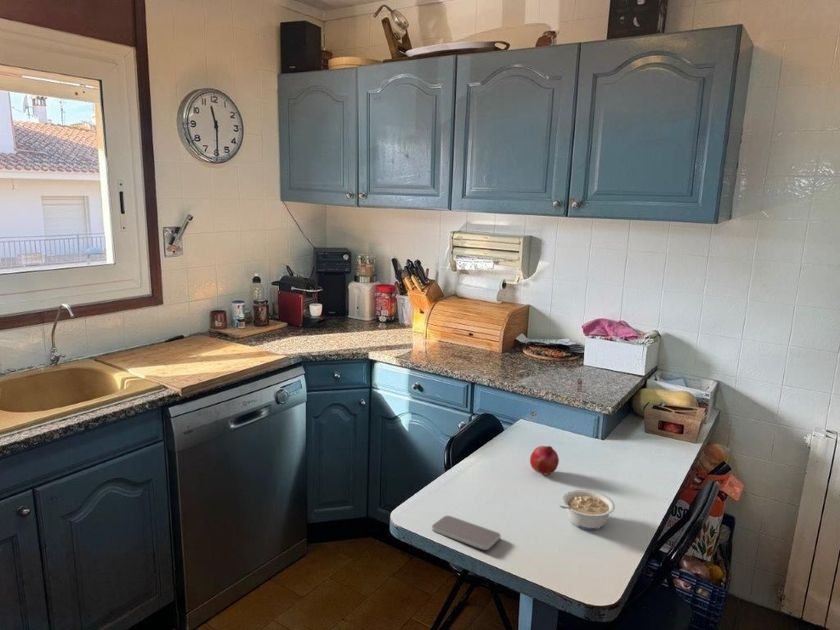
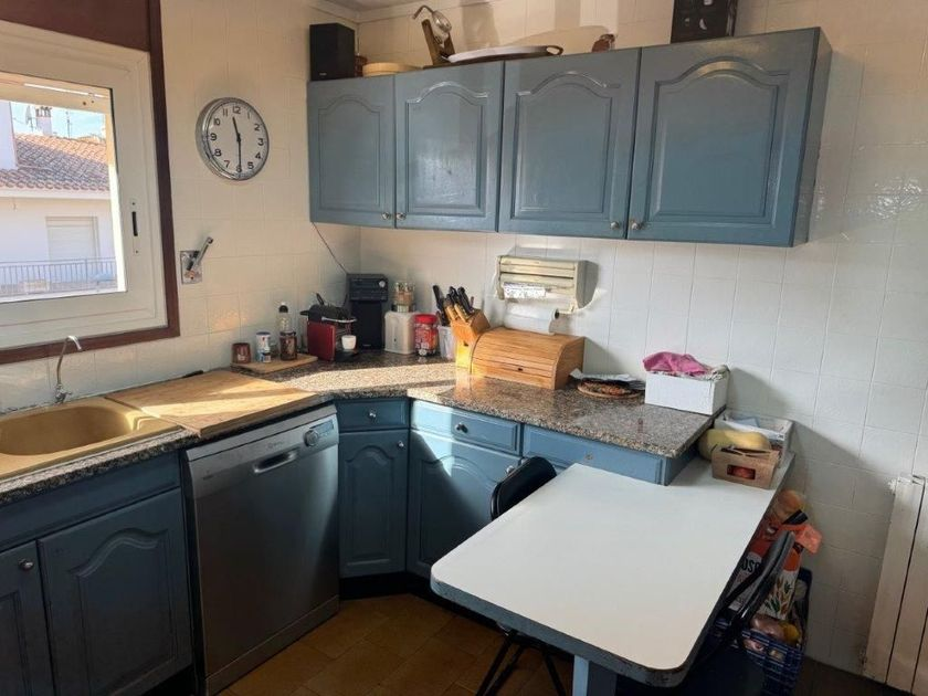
- smartphone (465, 531)
- legume (587, 510)
- fruit (544, 458)
